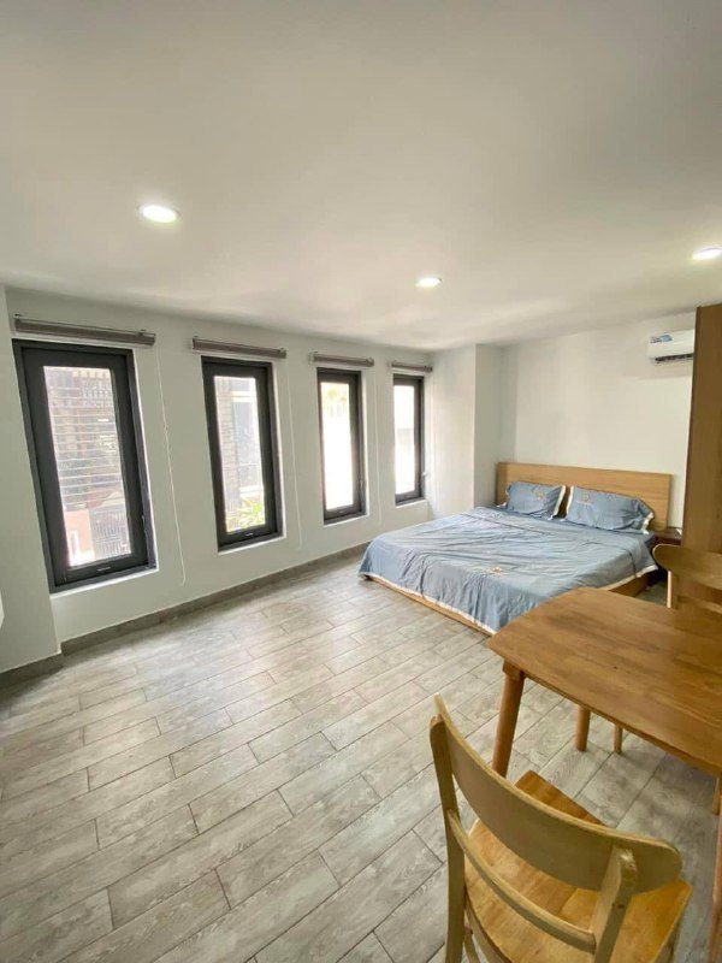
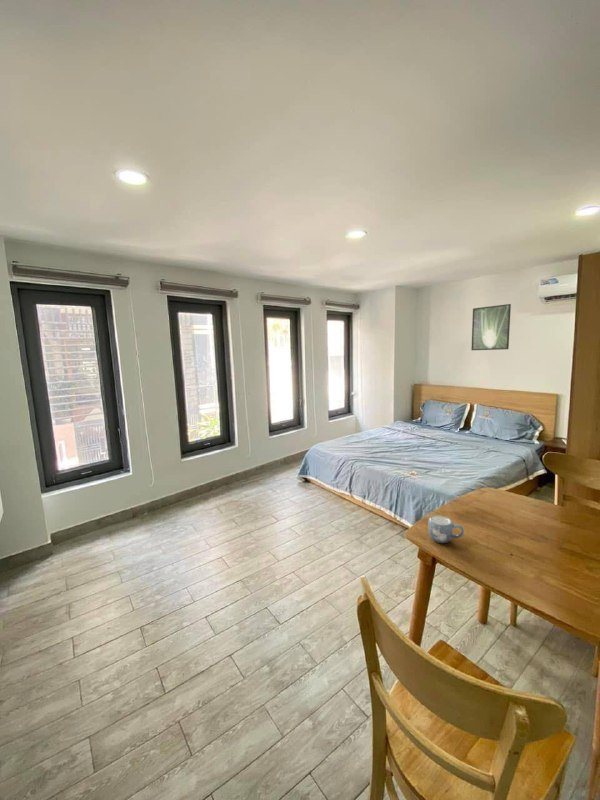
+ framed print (490, 328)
+ mug (445, 530)
